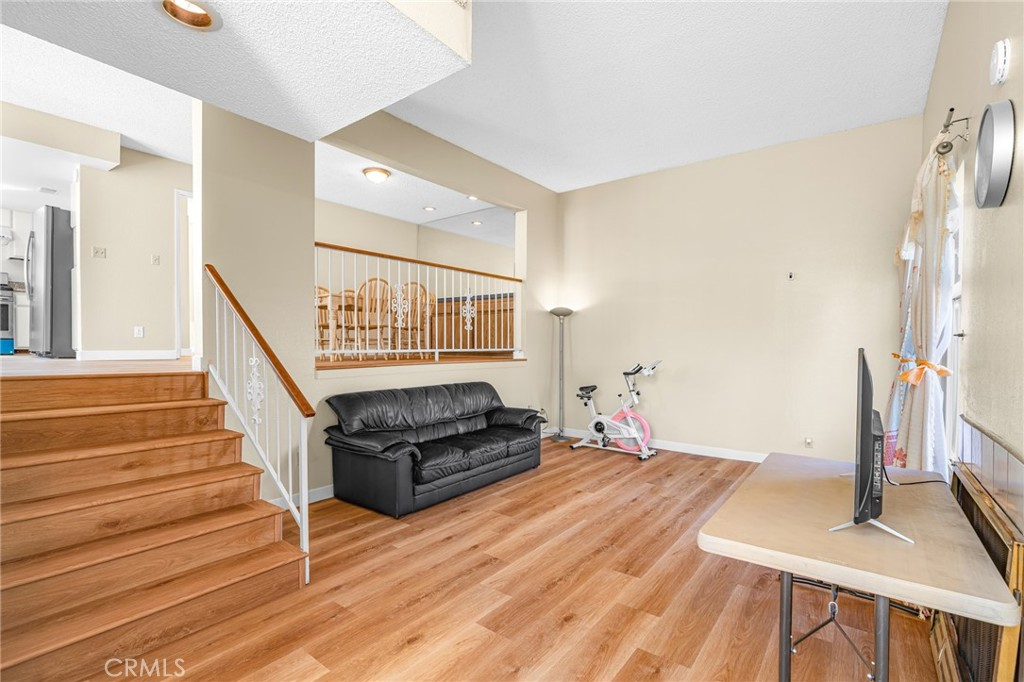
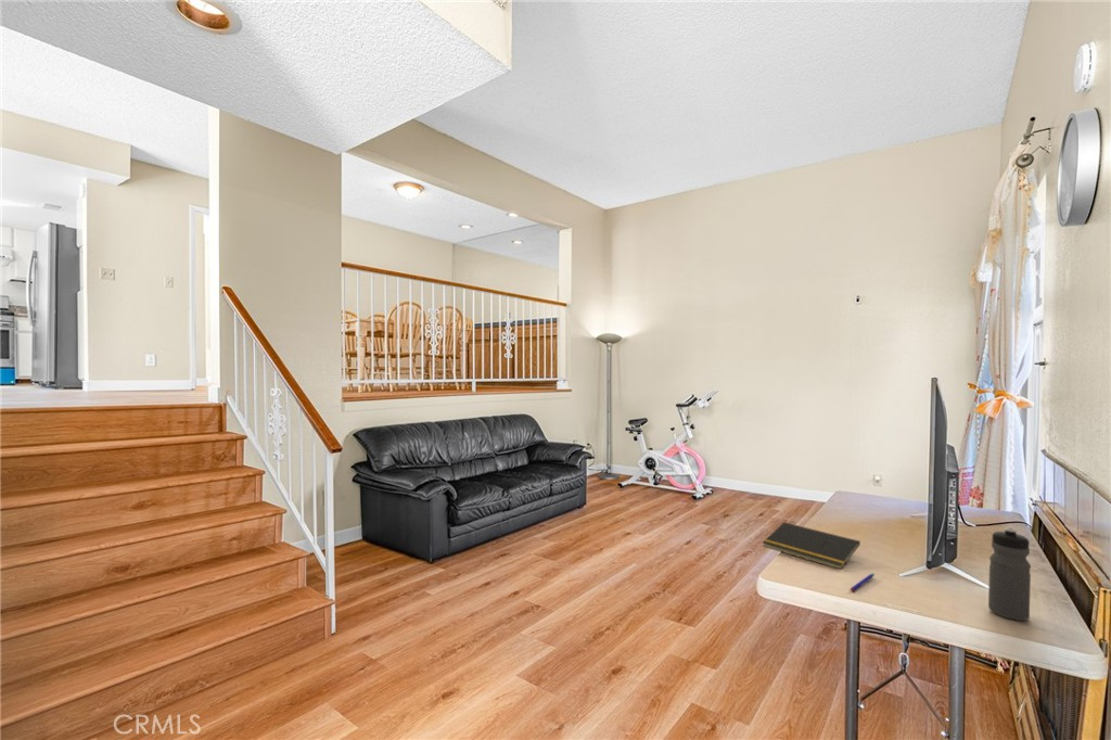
+ pen (863, 582)
+ notepad (809, 544)
+ water bottle (1009, 571)
